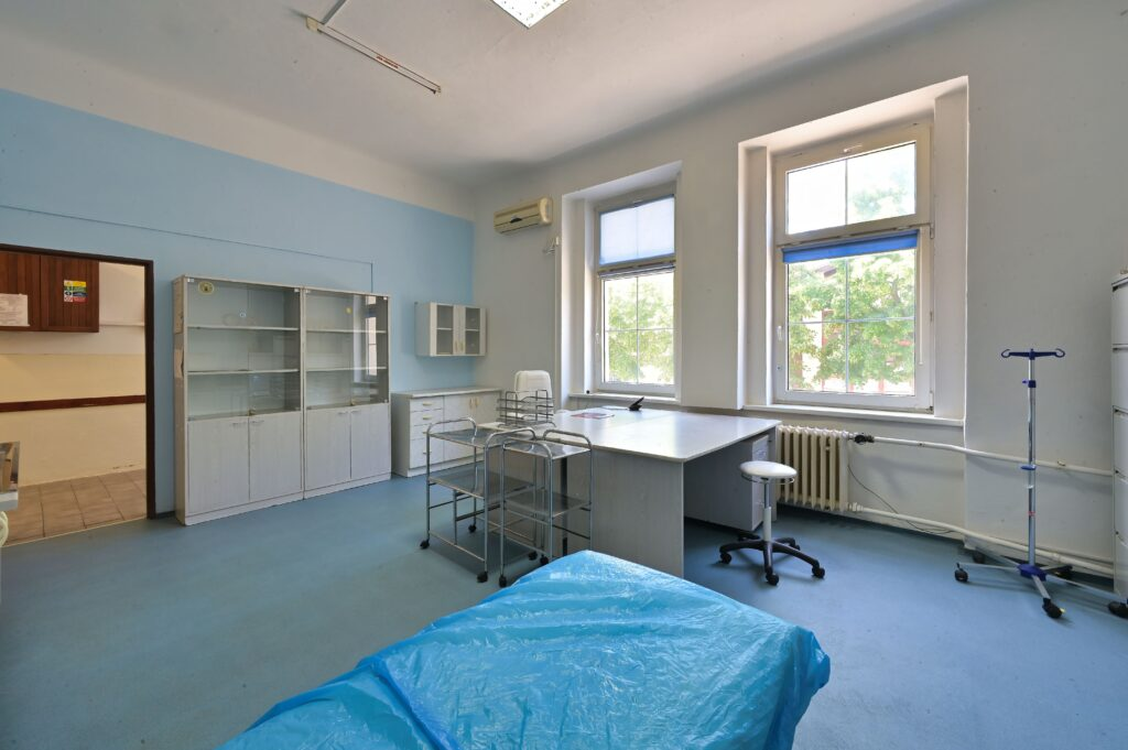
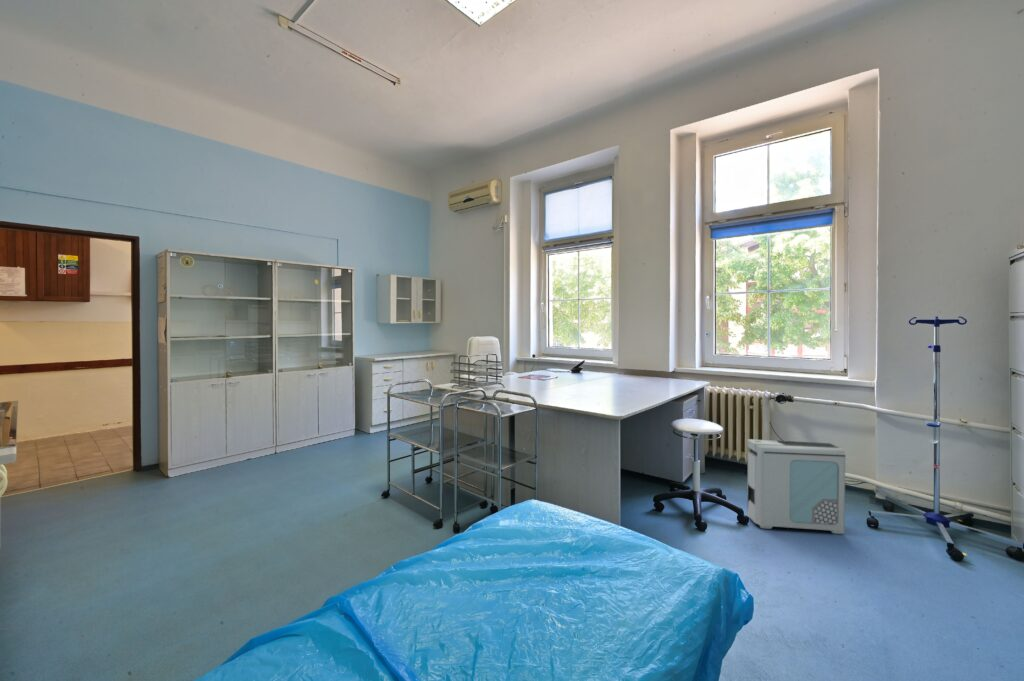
+ air purifier (794, 483)
